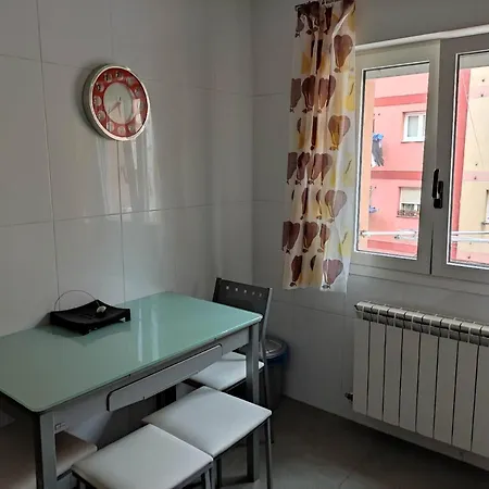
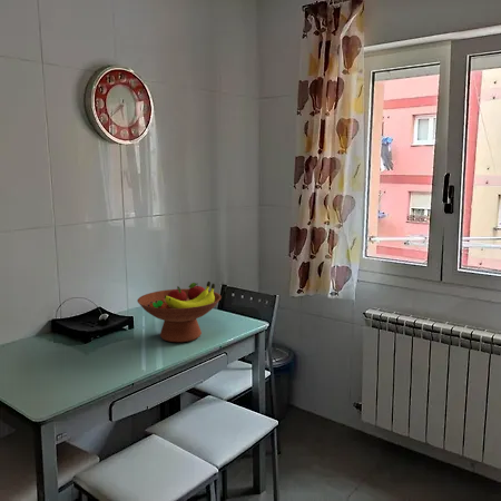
+ fruit bowl (179, 310)
